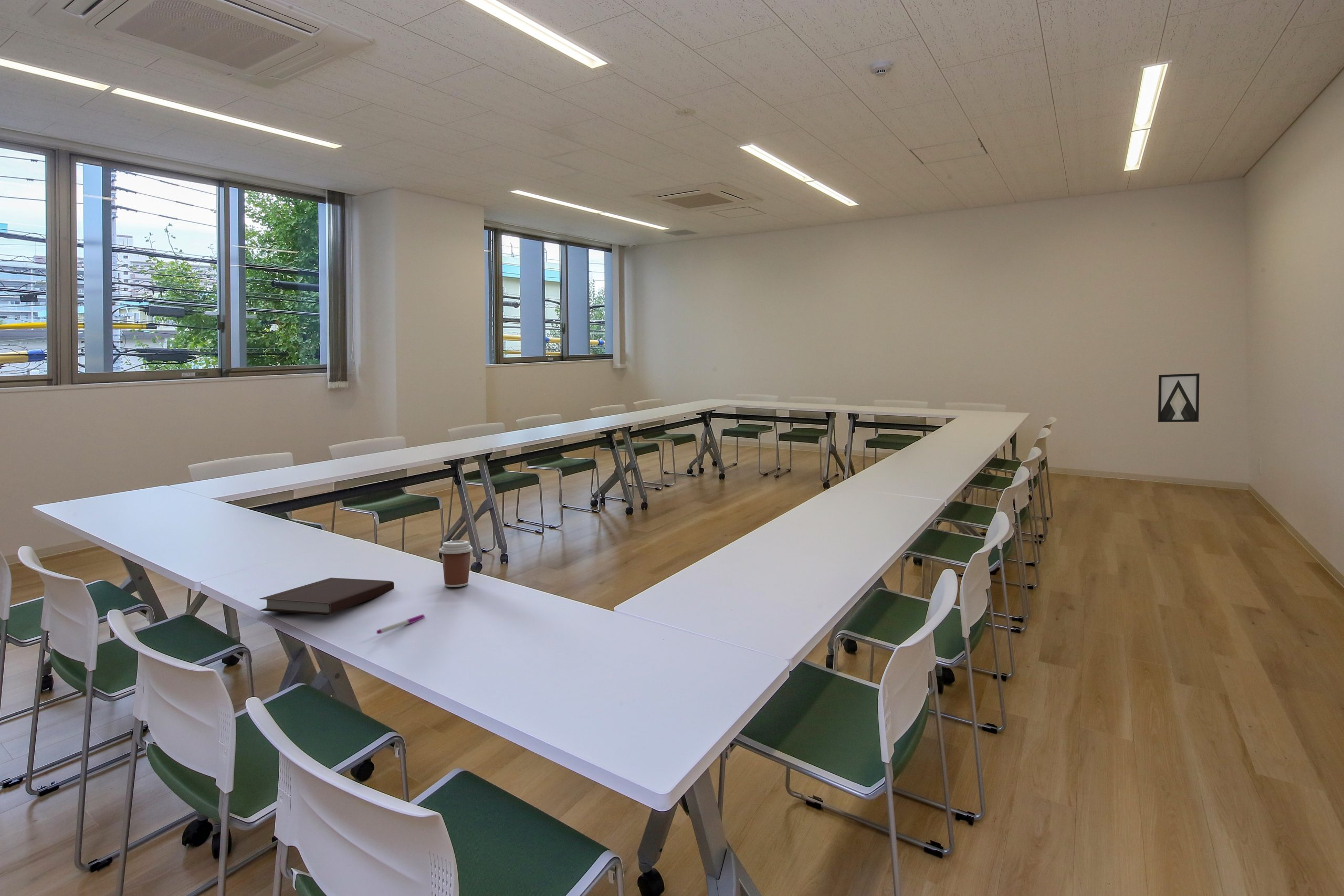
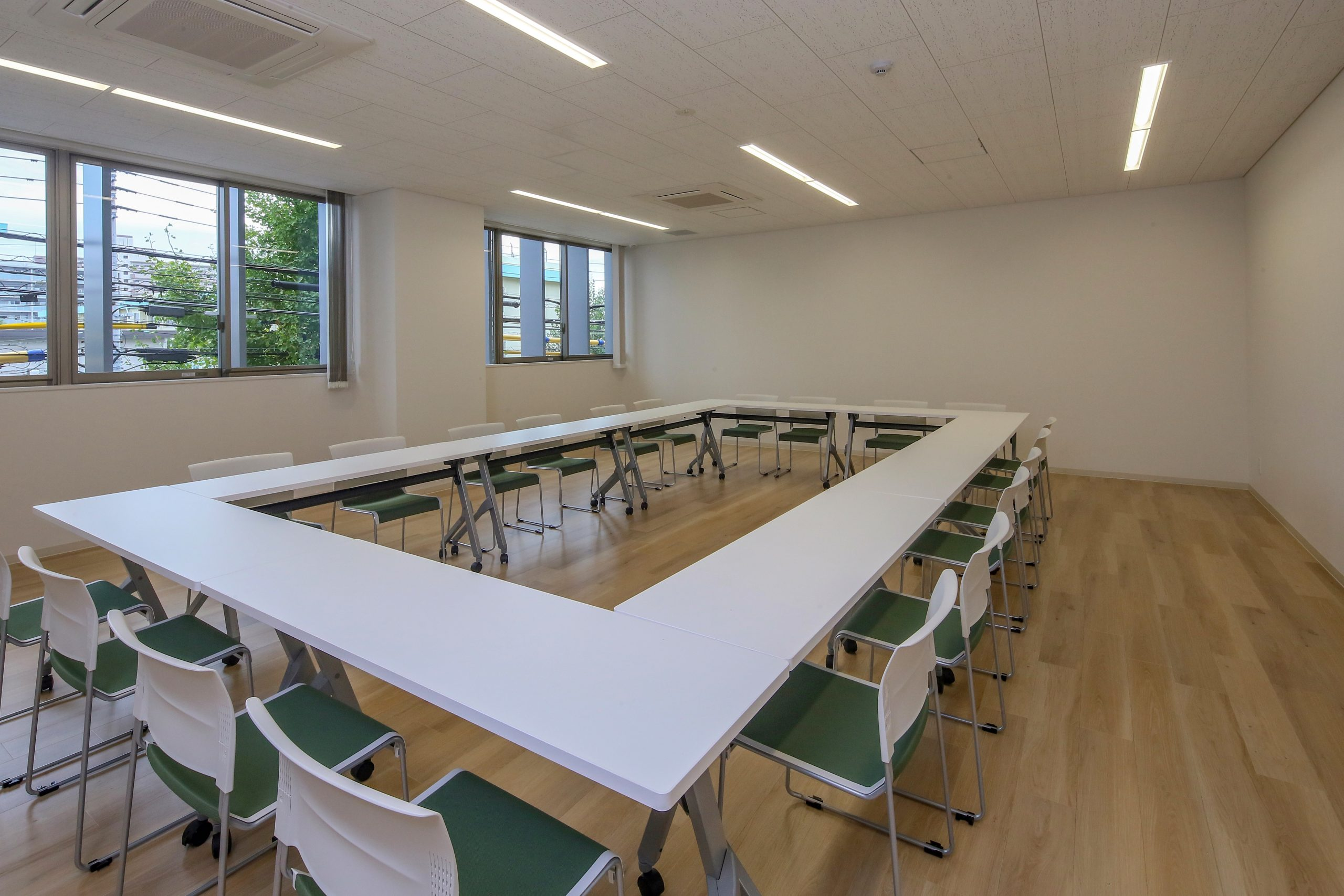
- wall art (1178, 398)
- notebook (330, 595)
- pen (401, 624)
- coffee cup (456, 563)
